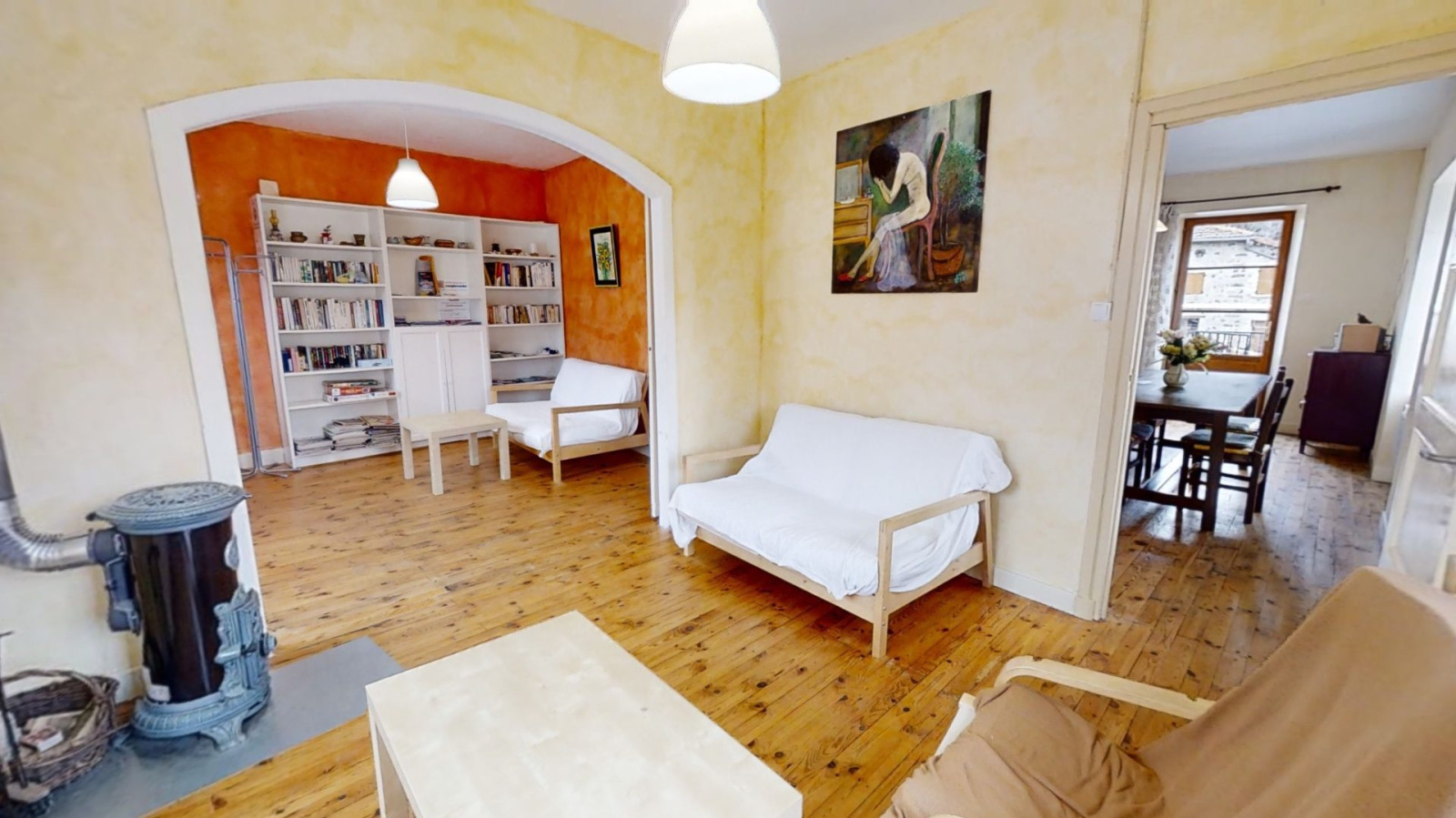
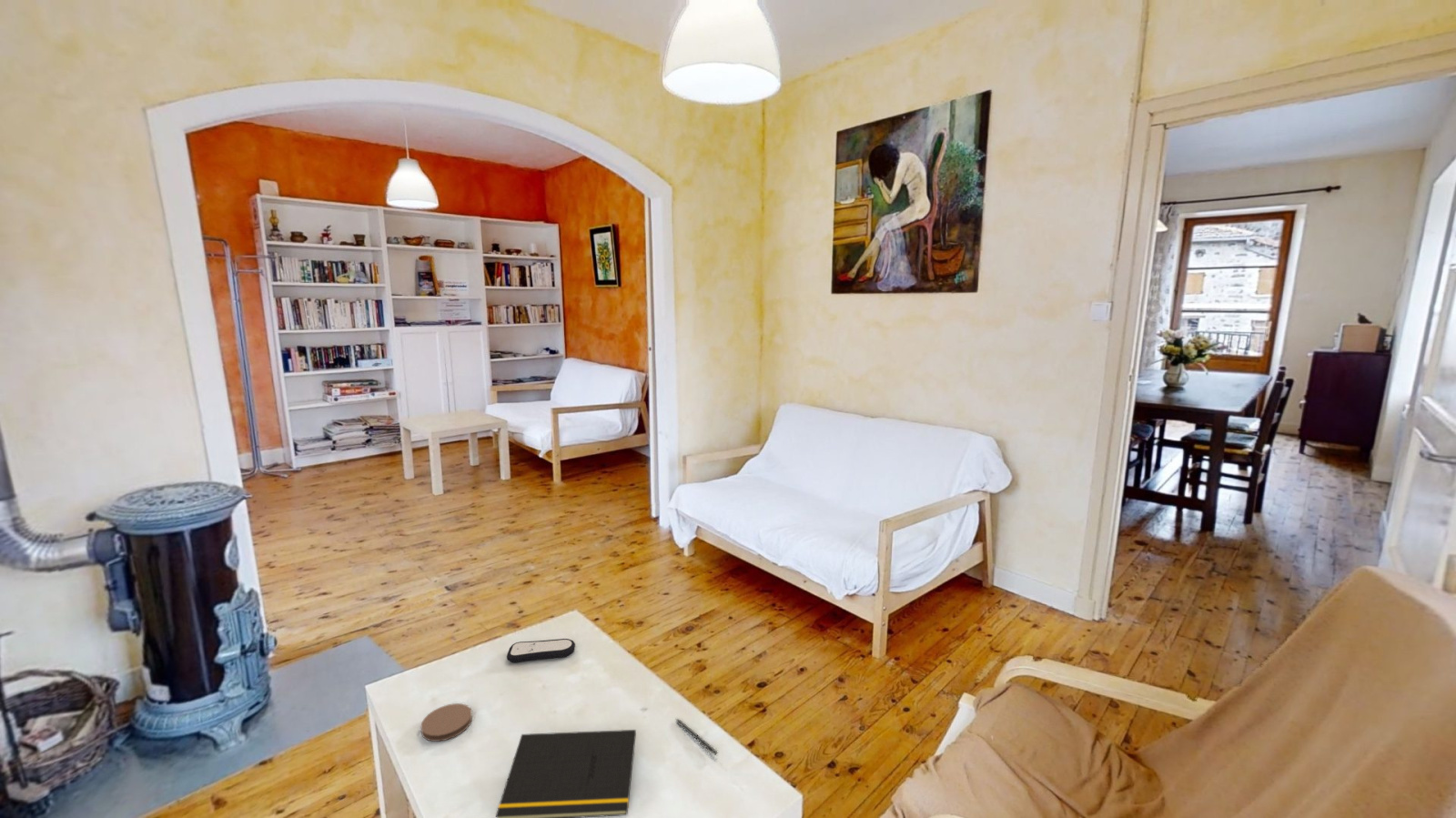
+ pen (694, 735)
+ coaster (447, 722)
+ remote control (541, 649)
+ notepad (571, 772)
